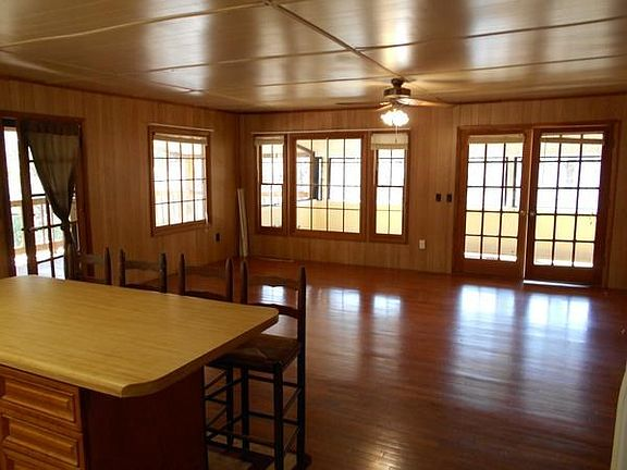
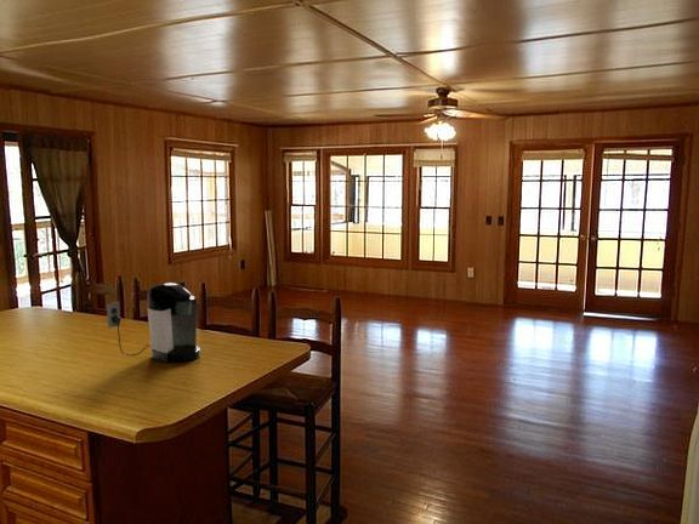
+ coffee maker (161, 323)
